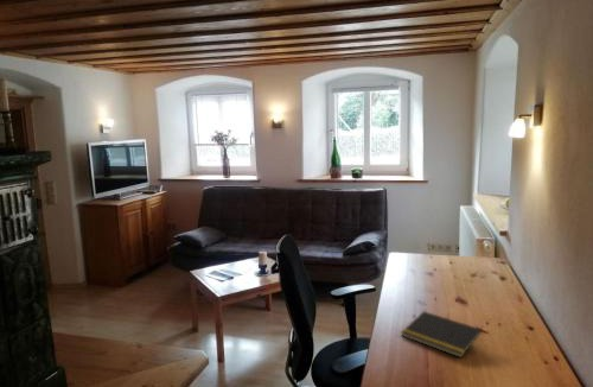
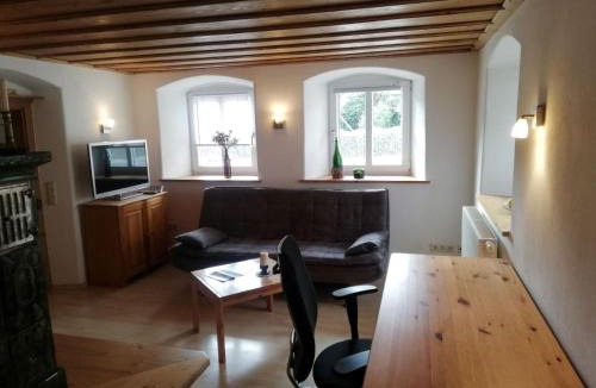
- notepad (440, 332)
